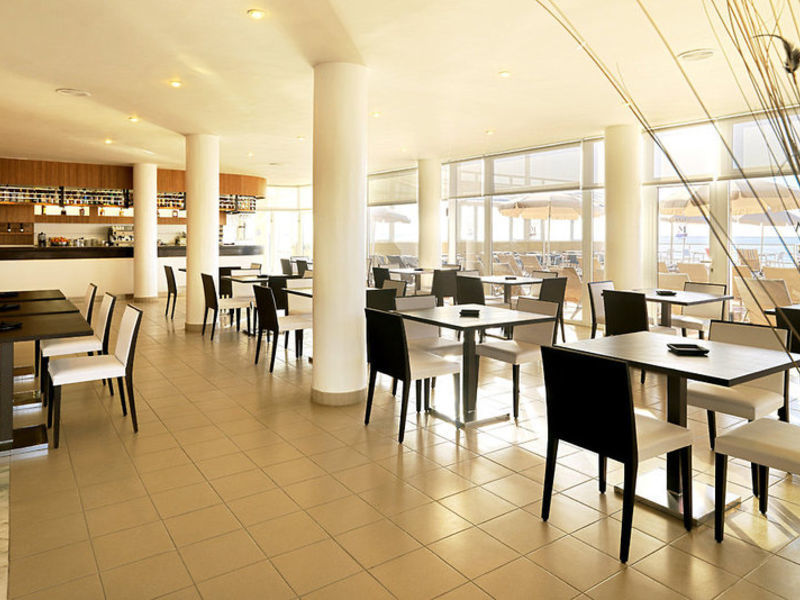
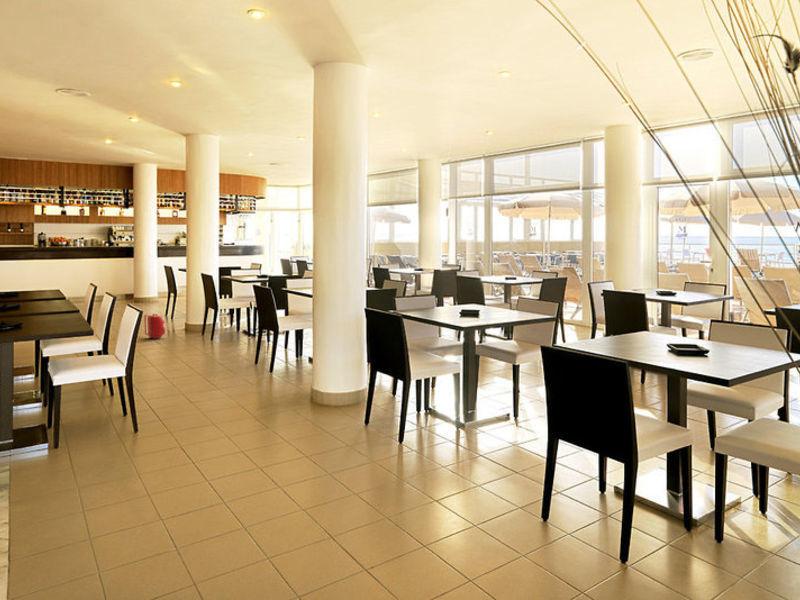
+ backpack (155, 326)
